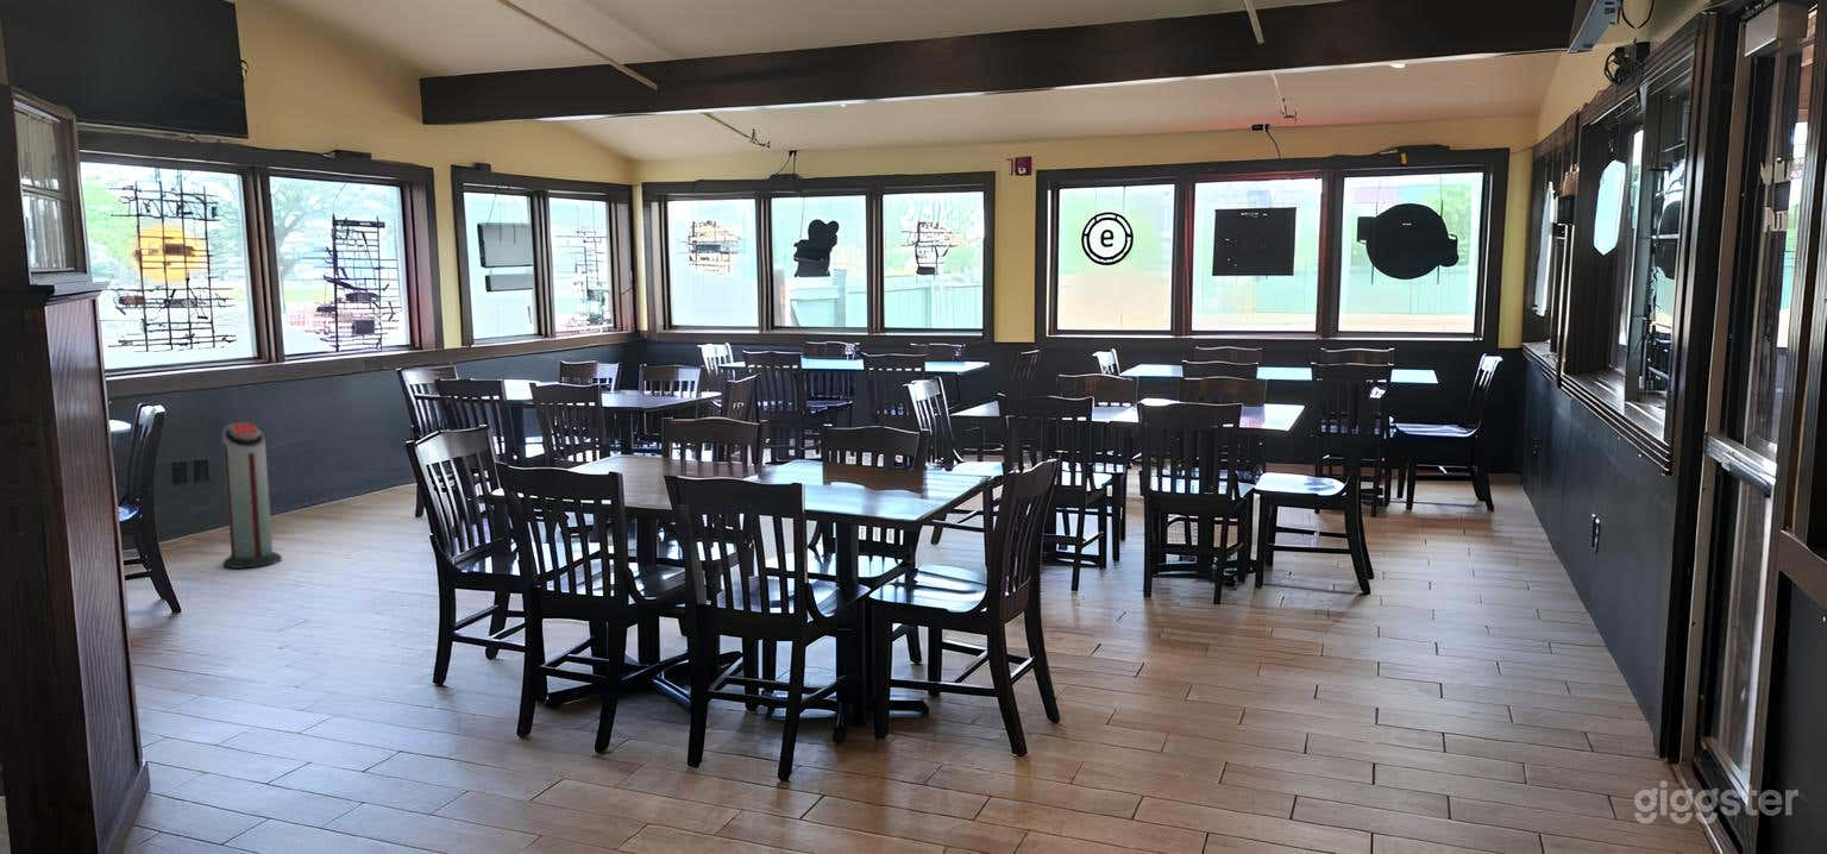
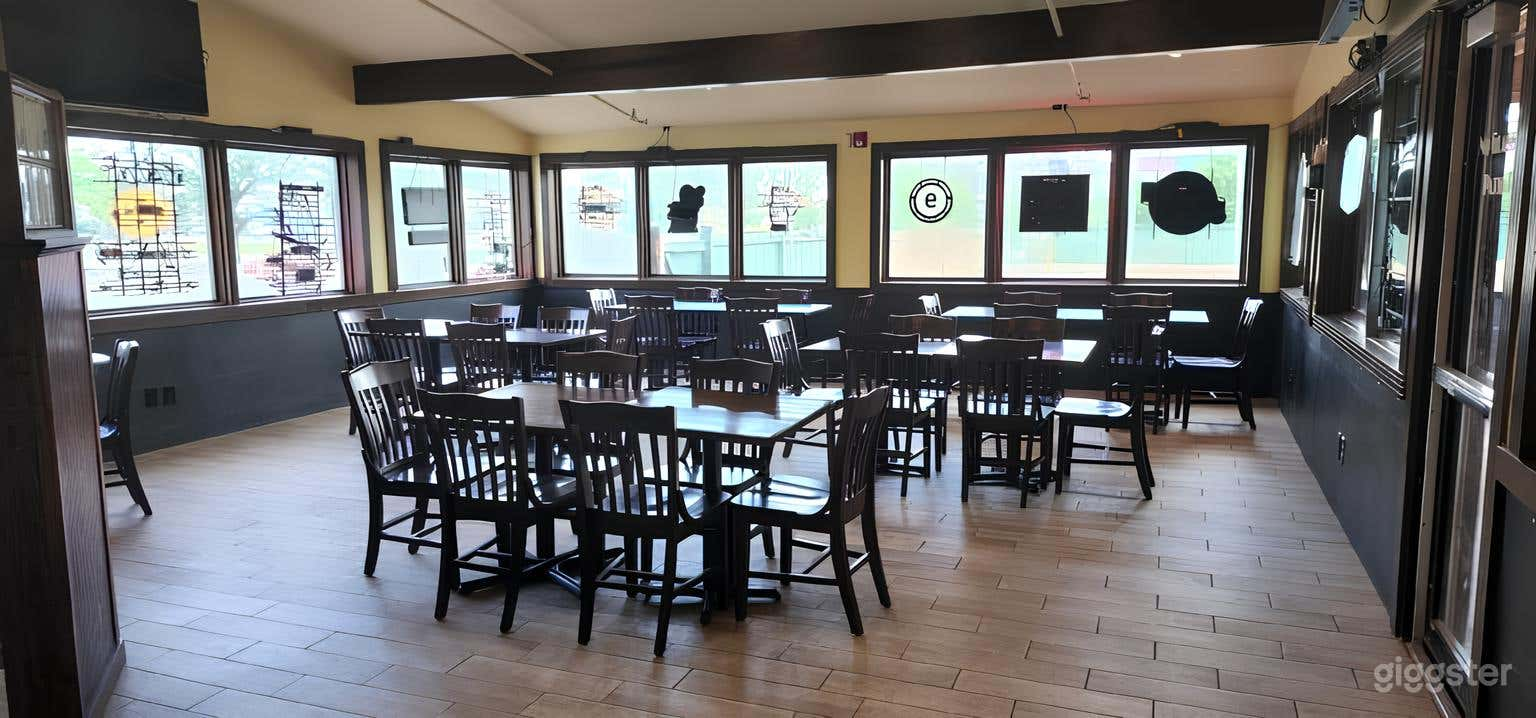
- air purifier (247, 492)
